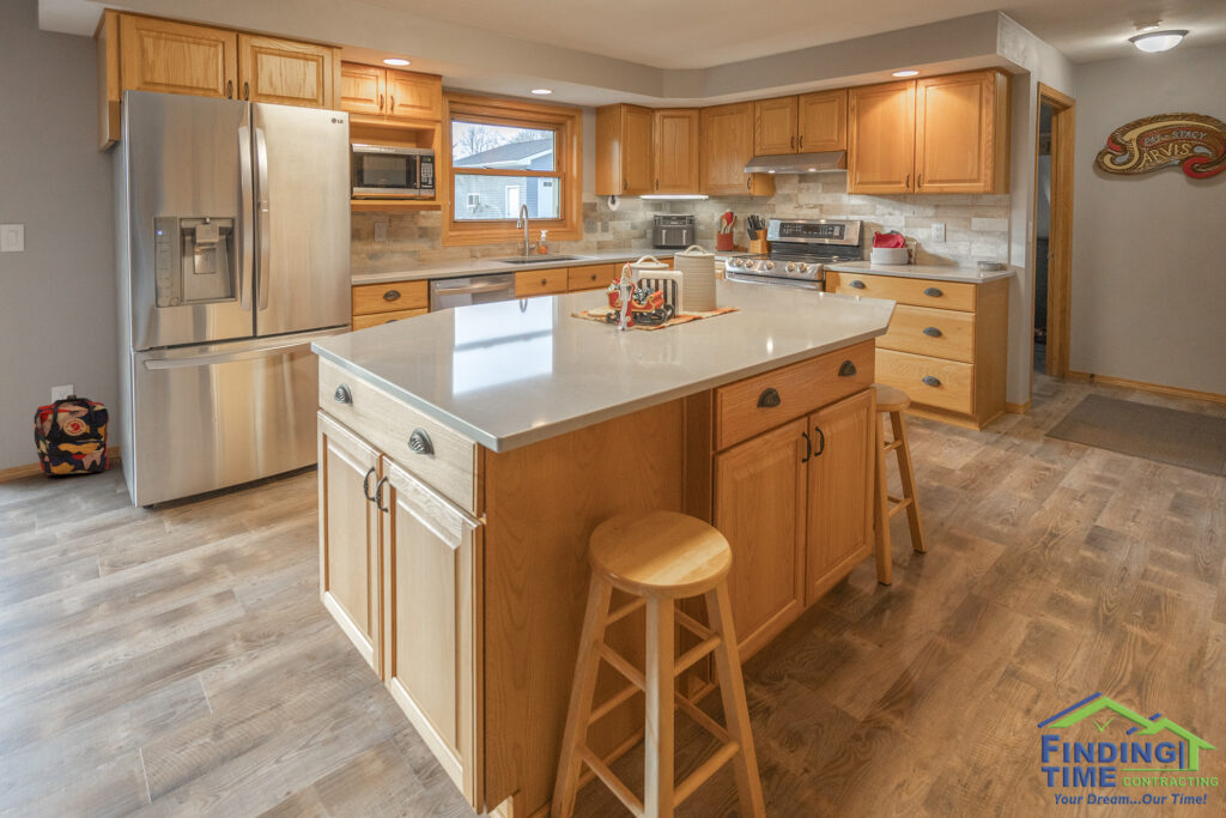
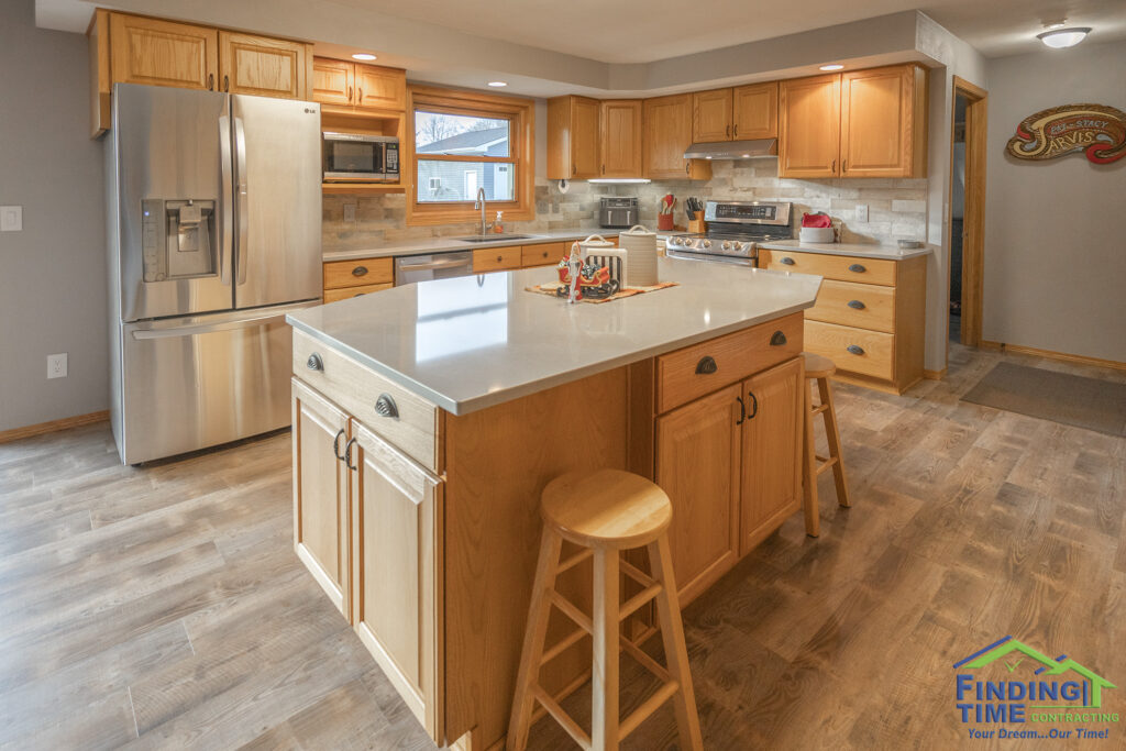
- backpack (72, 434)
